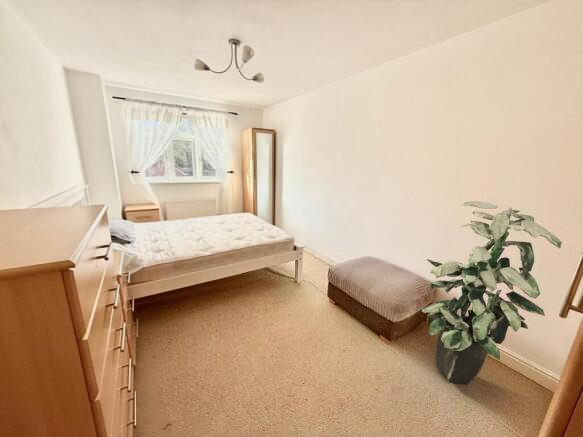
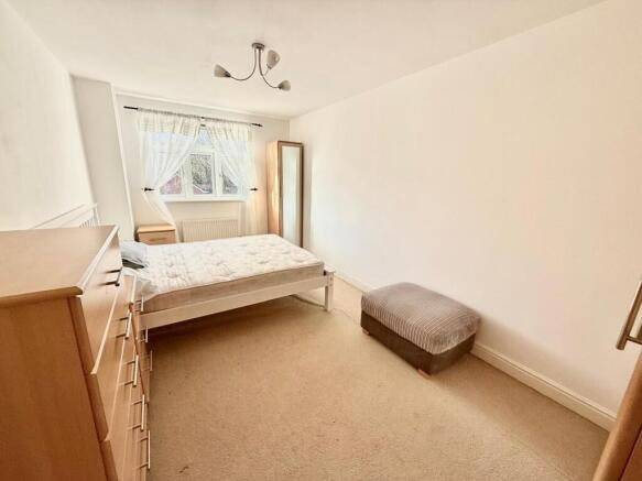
- indoor plant (473, 294)
